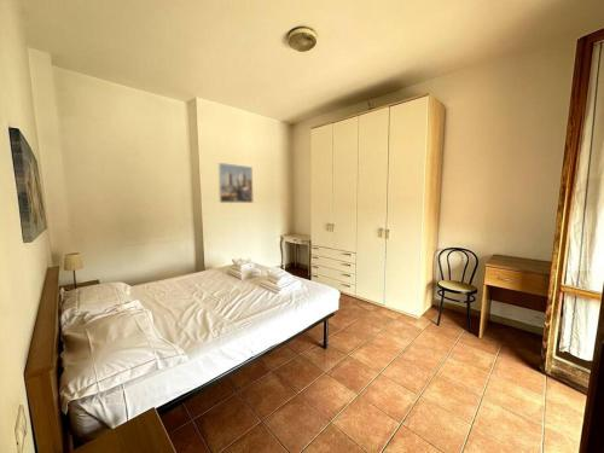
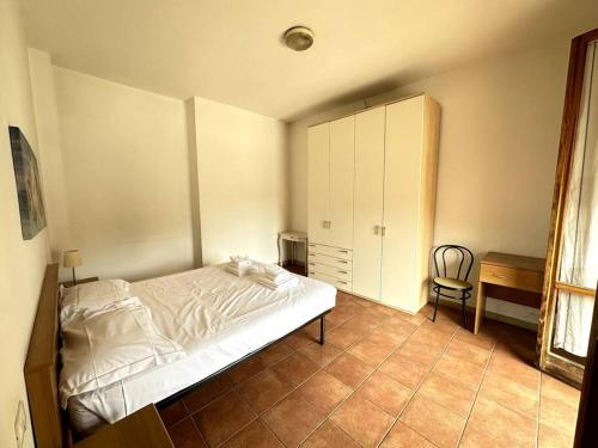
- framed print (236, 184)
